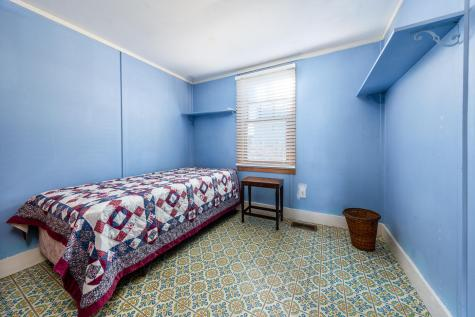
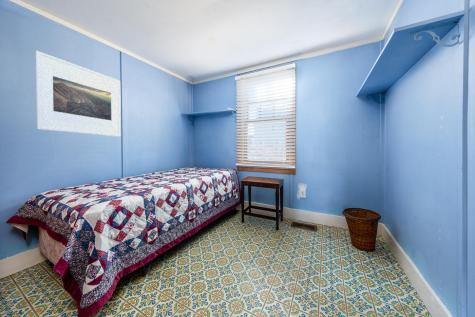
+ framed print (85, 101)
